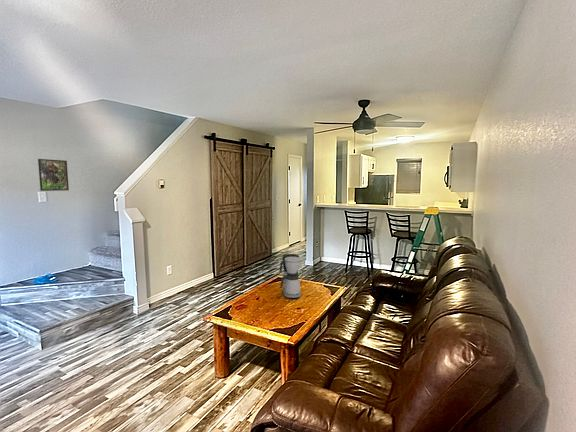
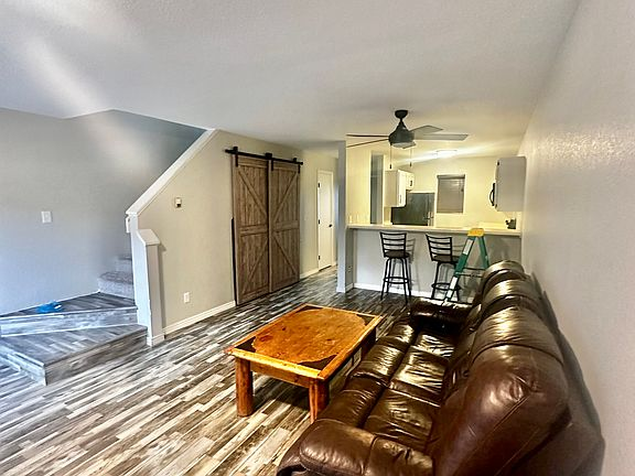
- coffee maker (289, 275)
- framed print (54, 175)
